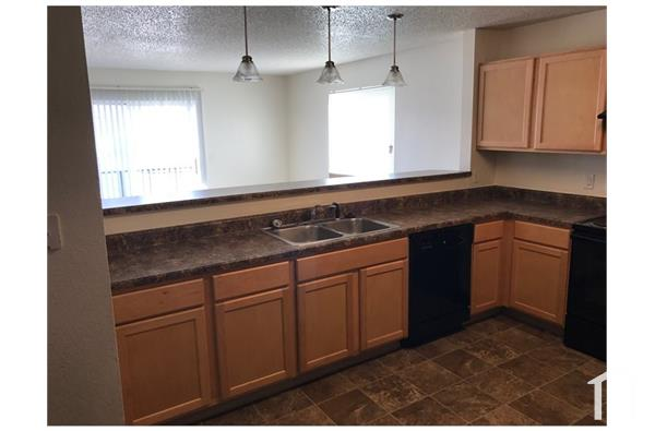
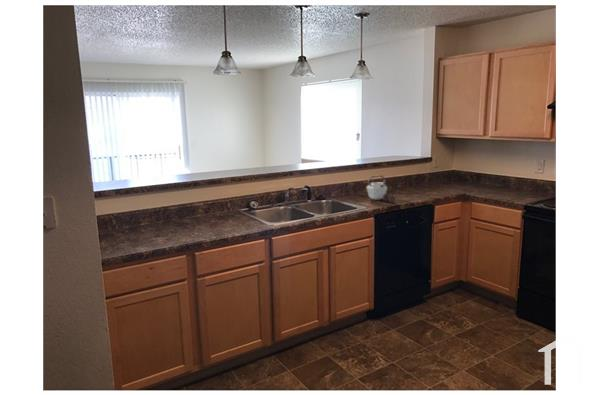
+ kettle (382, 188)
